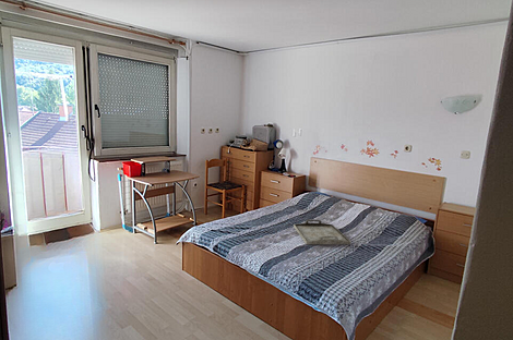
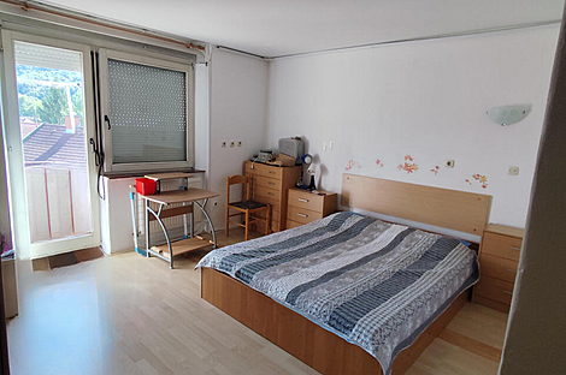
- serving tray (320, 231)
